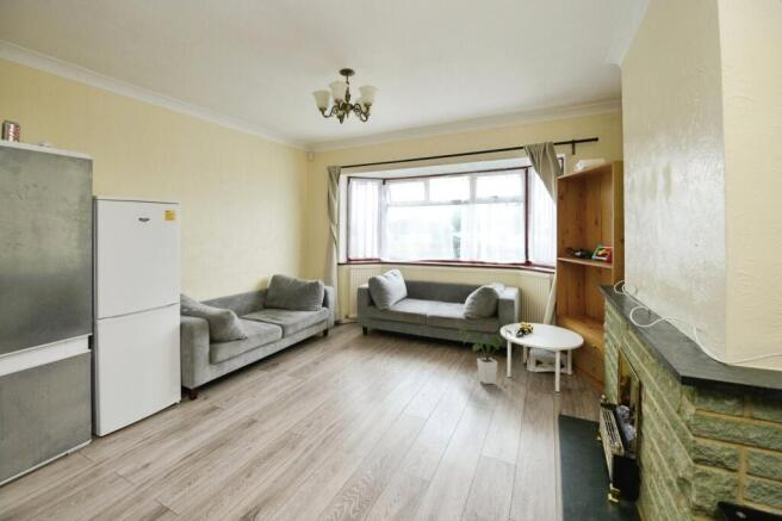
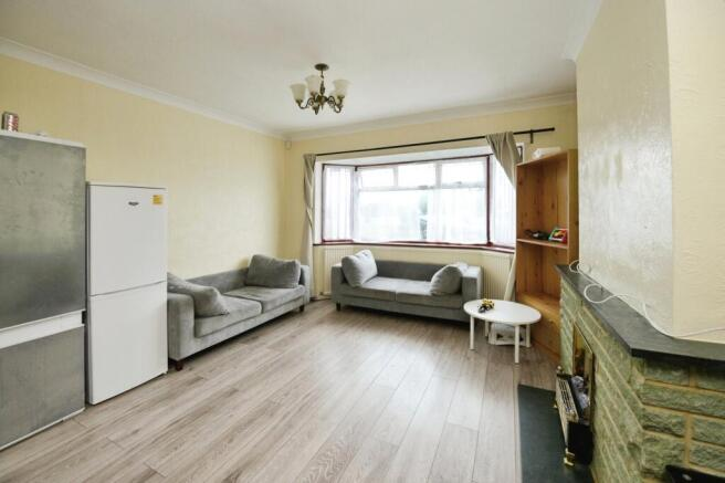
- house plant (484, 353)
